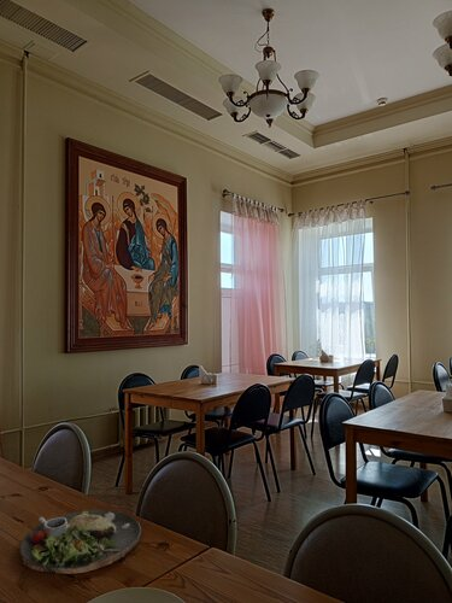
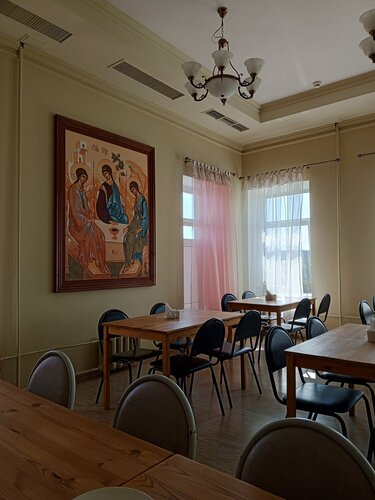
- dinner plate (82, 528)
